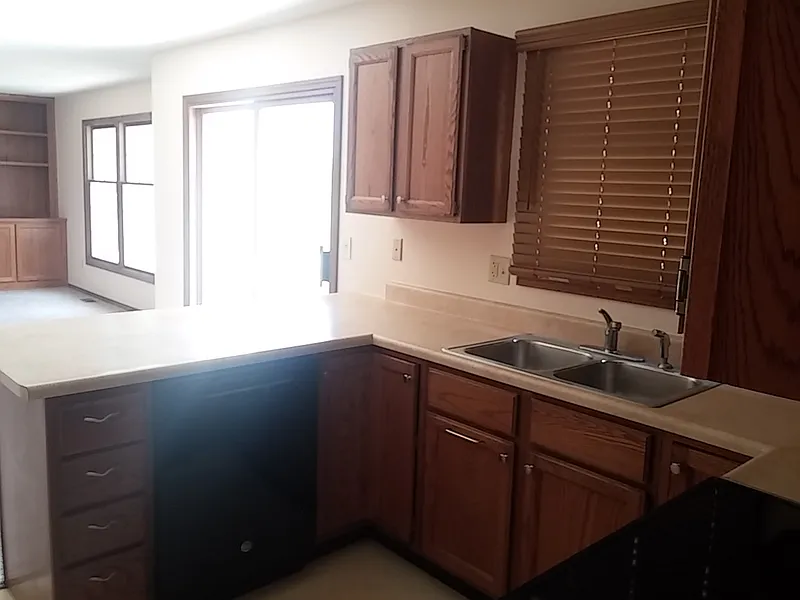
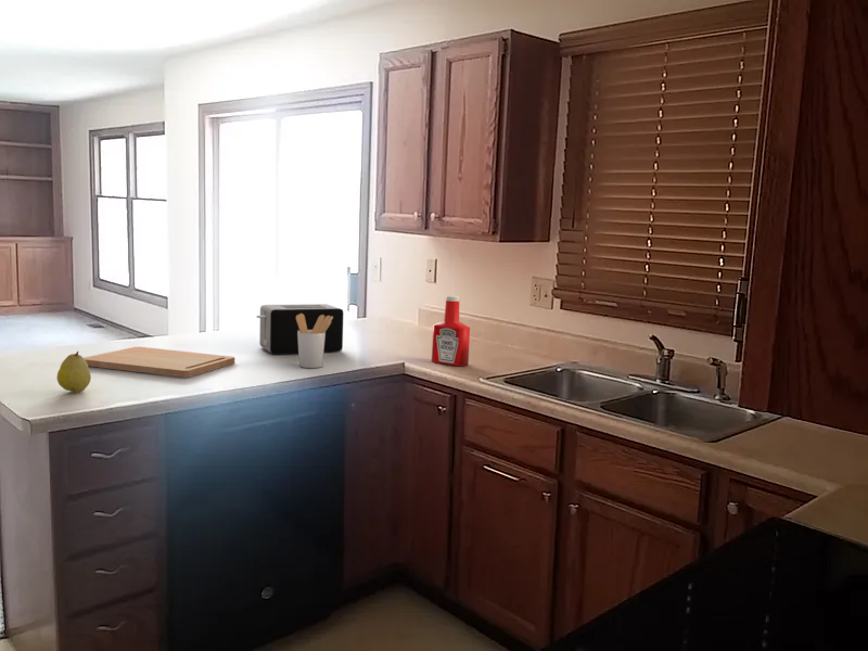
+ toaster (298, 328)
+ cutting board (159, 360)
+ utensil holder (316, 340)
+ fruit (74, 371)
+ soap bottle (450, 329)
